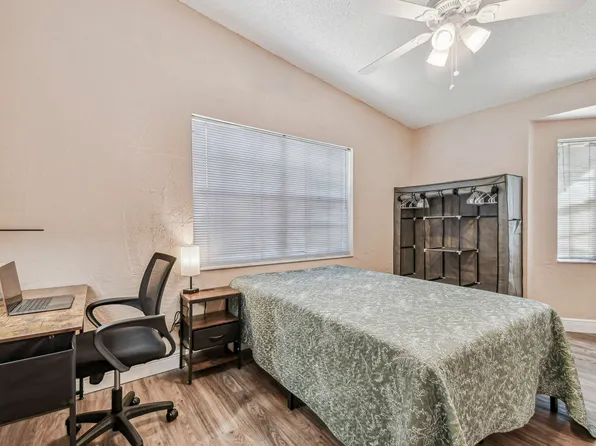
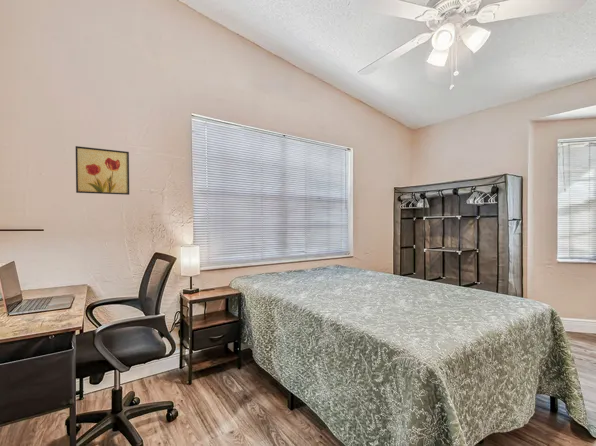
+ wall art (103, 171)
